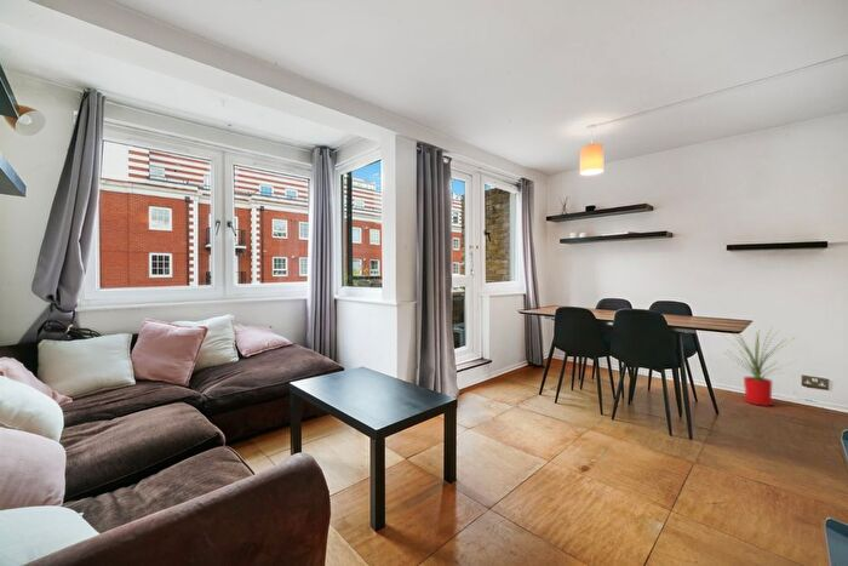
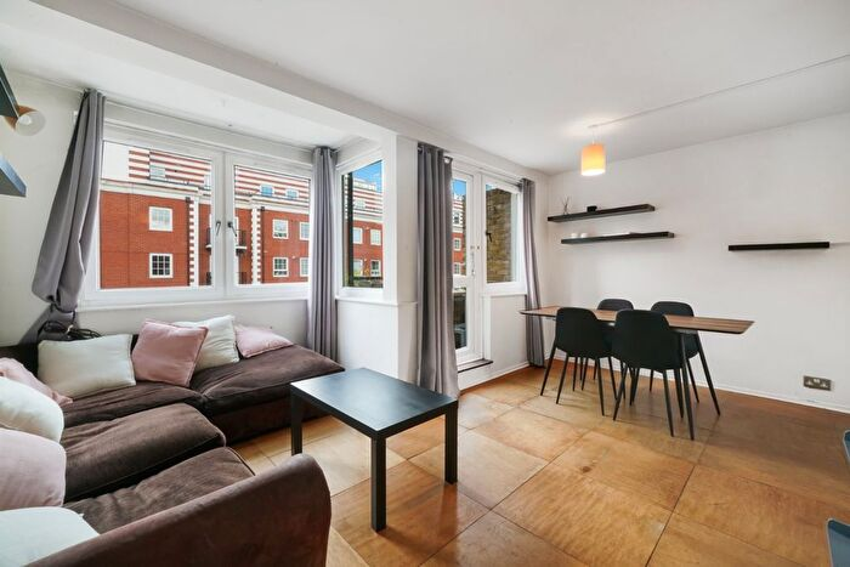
- house plant (757, 364)
